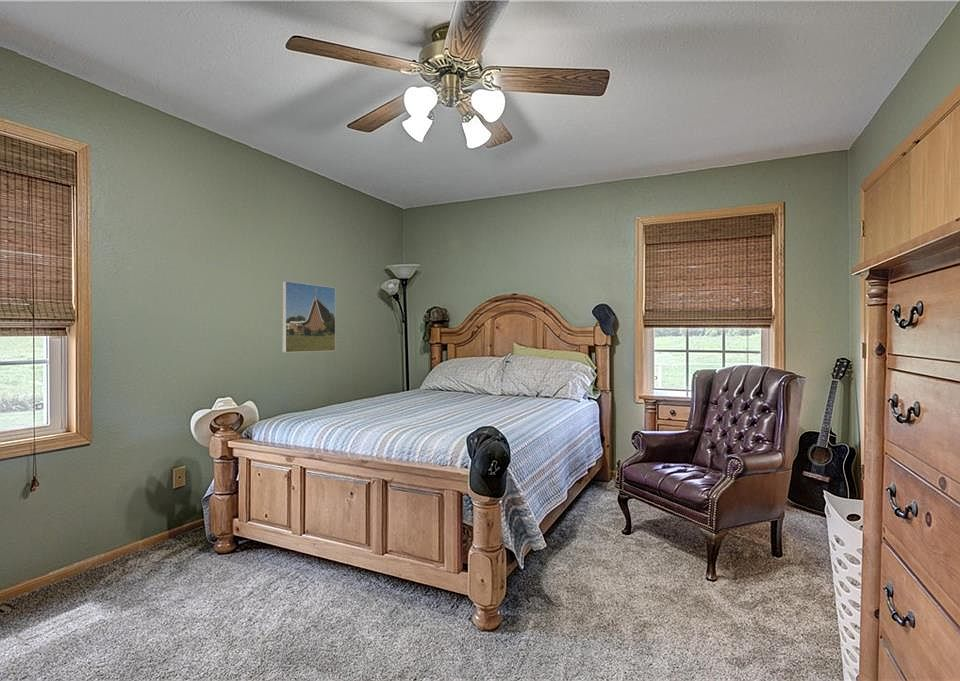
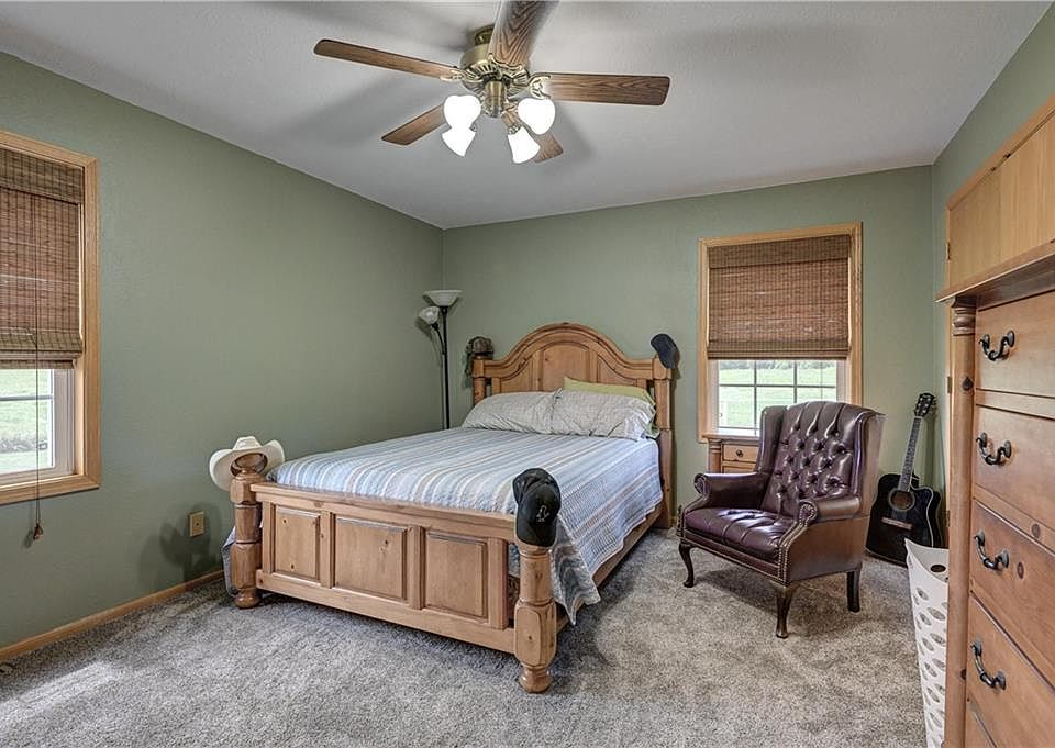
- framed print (310, 318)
